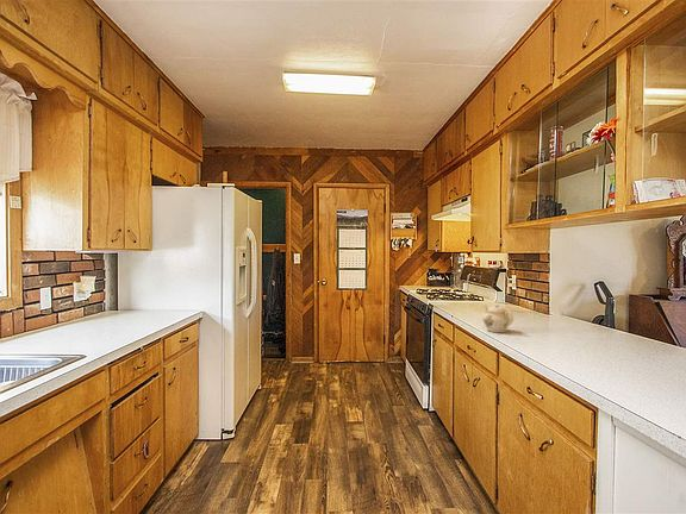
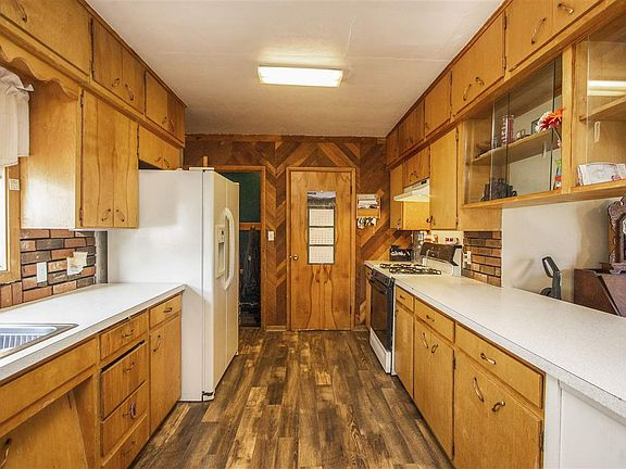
- teapot (497, 318)
